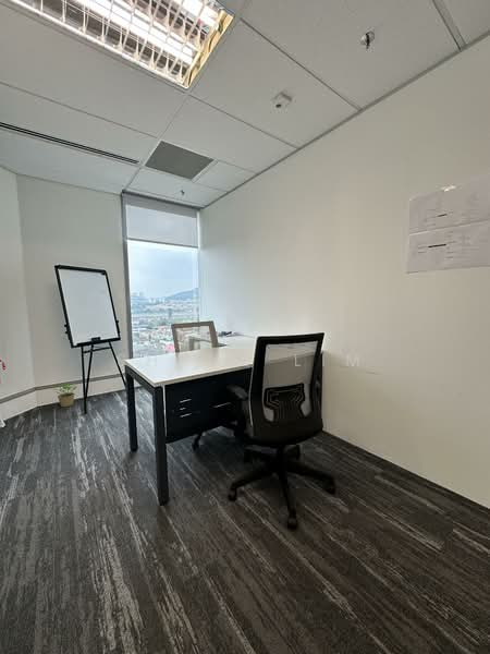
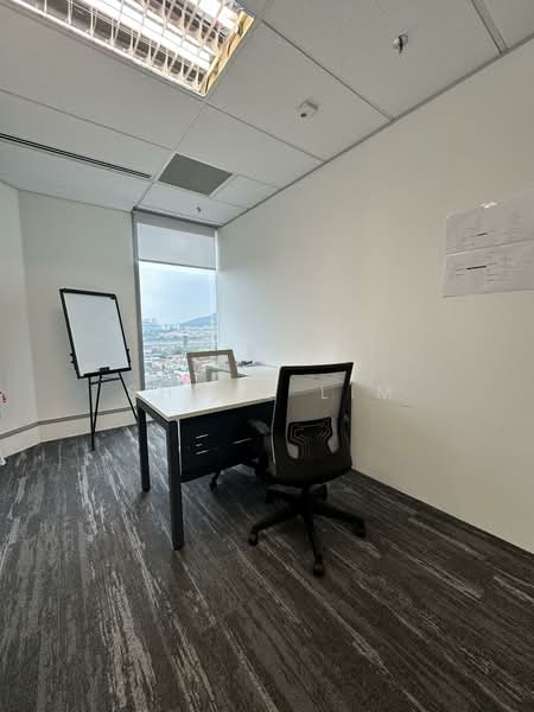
- potted plant (64, 393)
